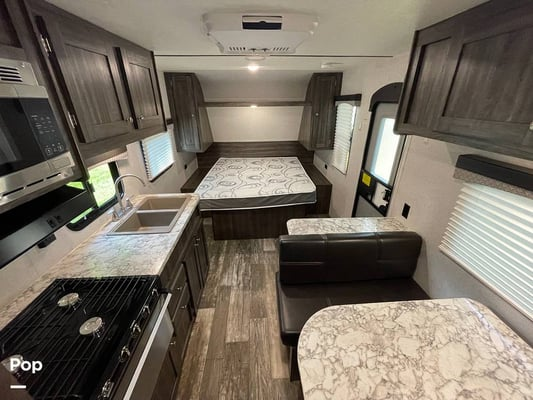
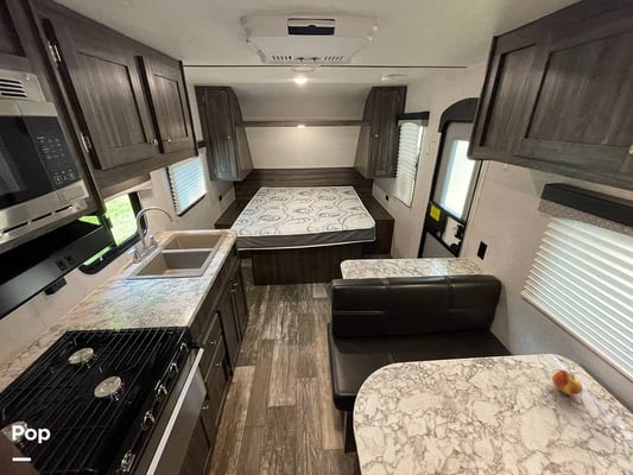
+ fruit (566, 382)
